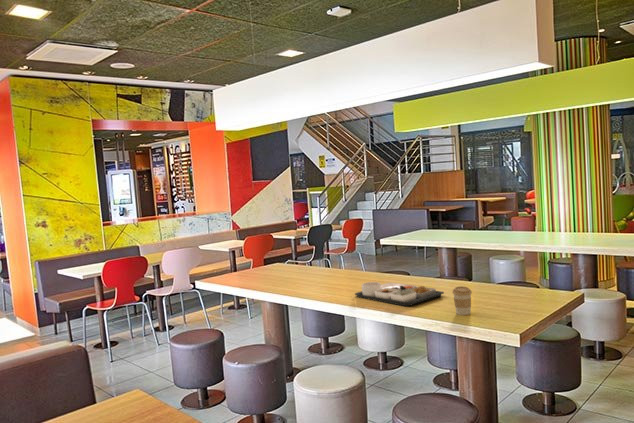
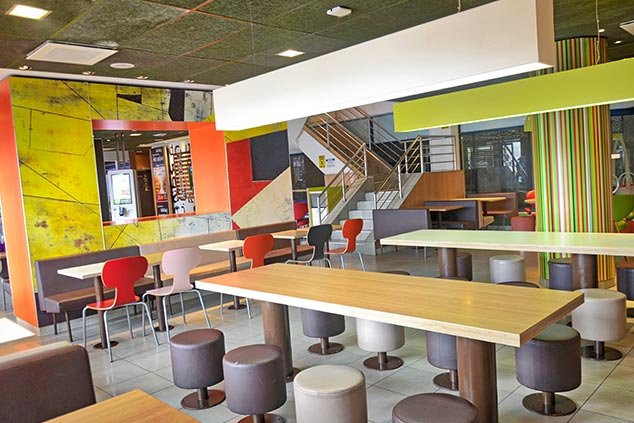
- coffee cup (462, 300)
- food tray (397, 288)
